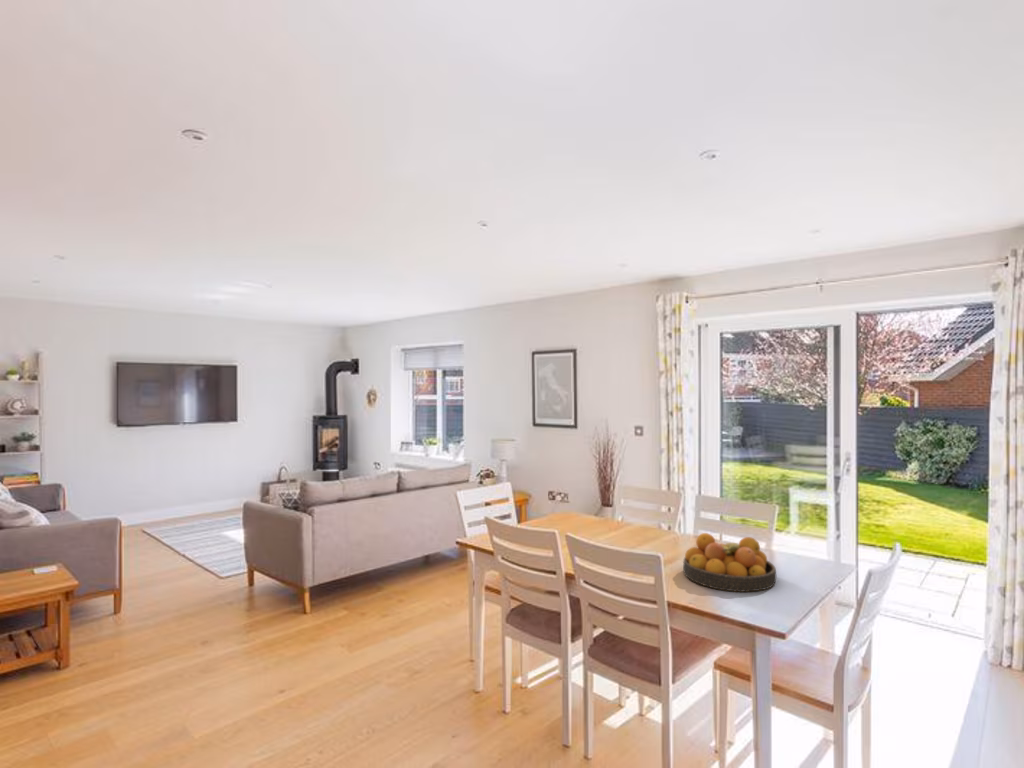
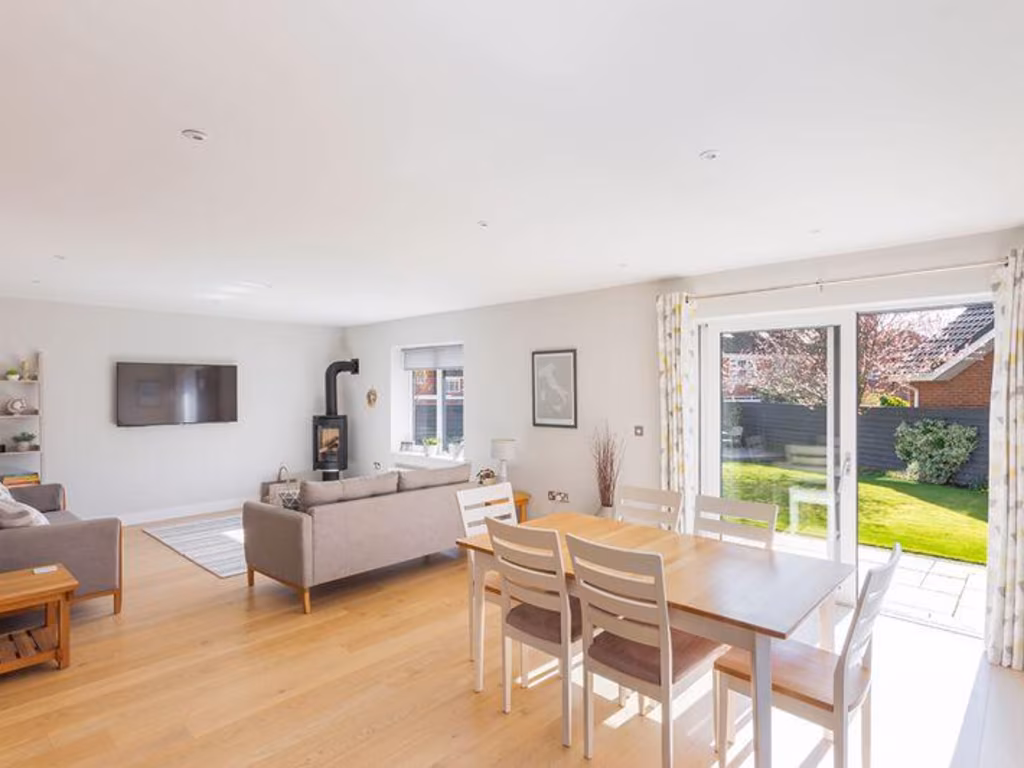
- fruit bowl (728, 557)
